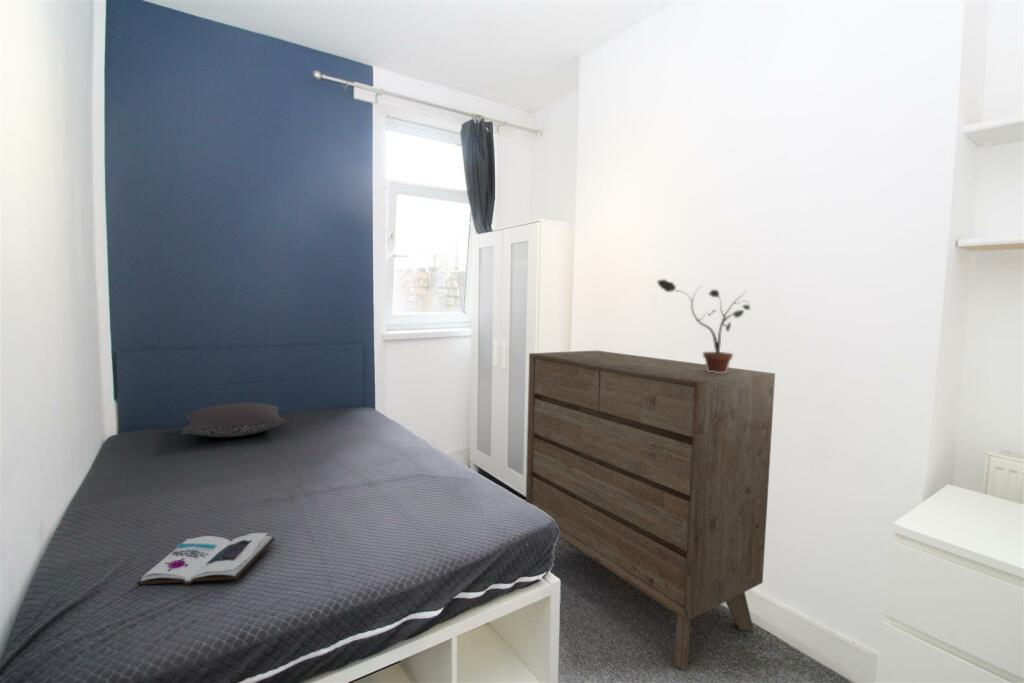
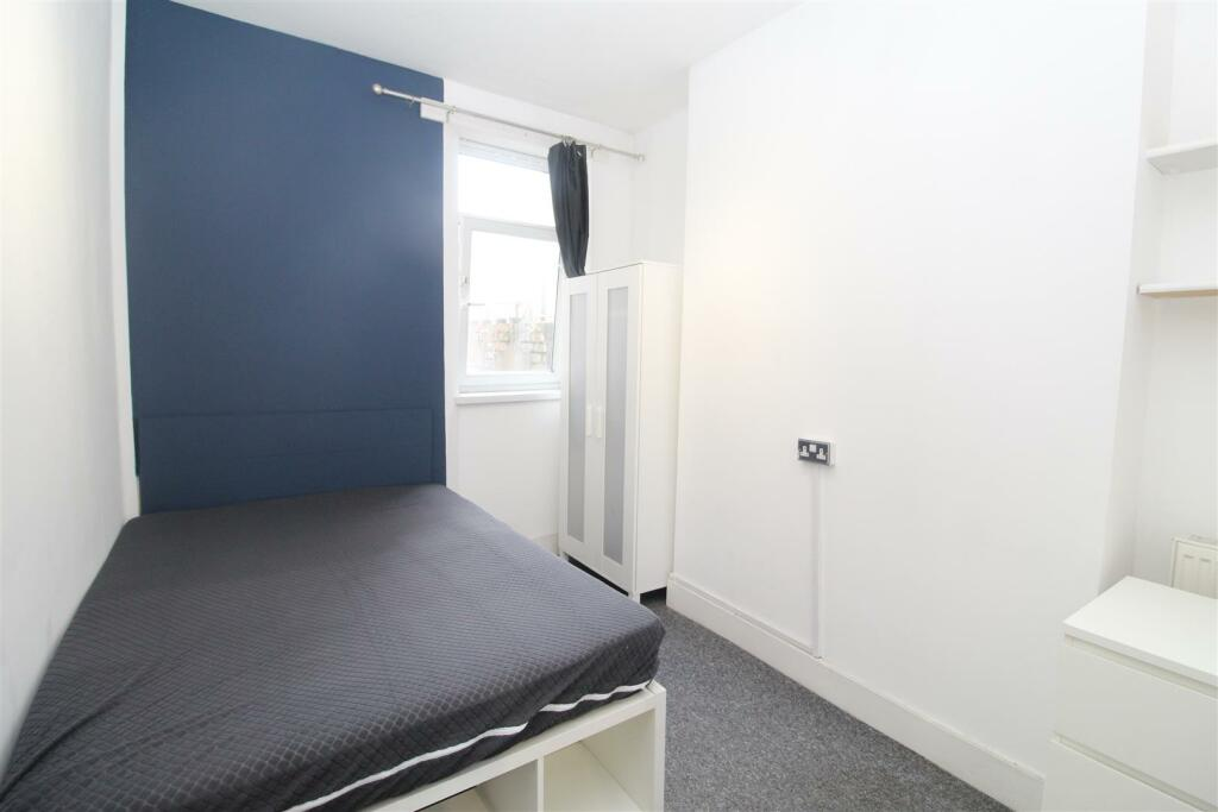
- pillow (235, 418)
- potted plant (708, 326)
- book (211, 556)
- dresser (630, 475)
